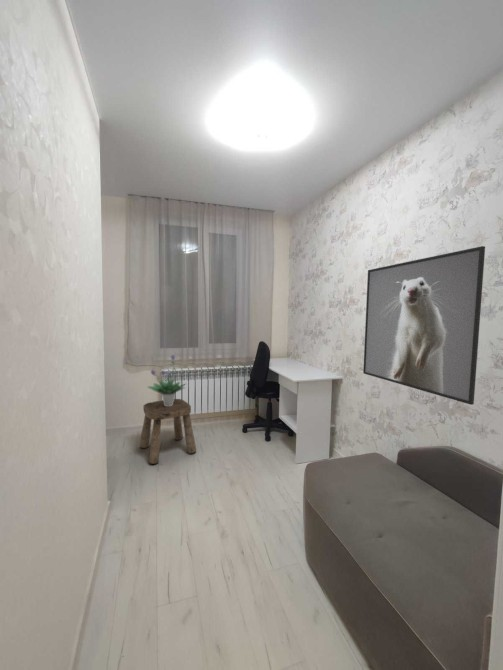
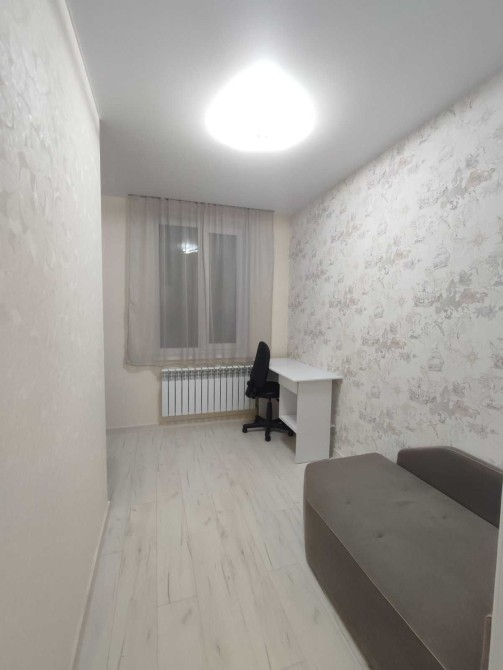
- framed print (410, 324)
- potted plant (169, 379)
- stool (160, 427)
